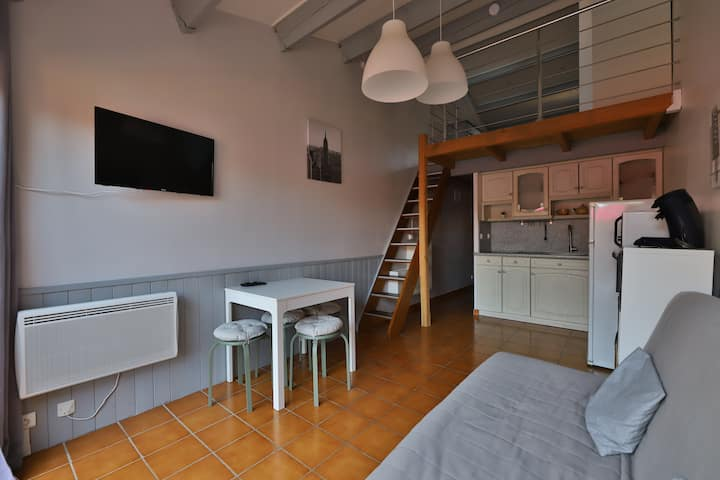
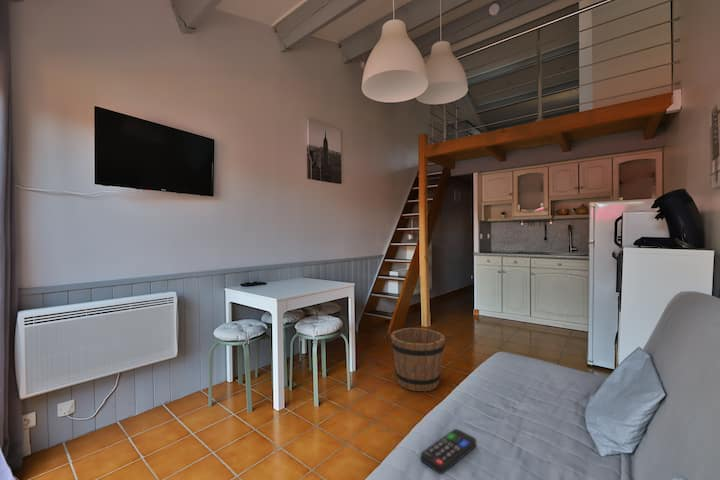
+ bucket (417, 358)
+ remote control (449, 448)
